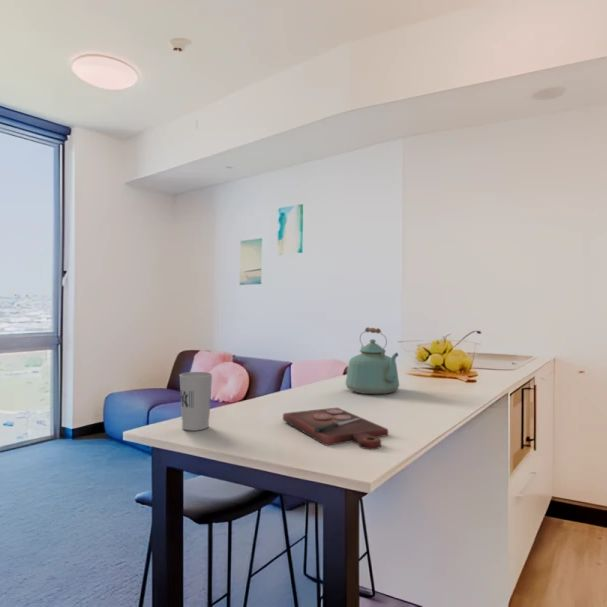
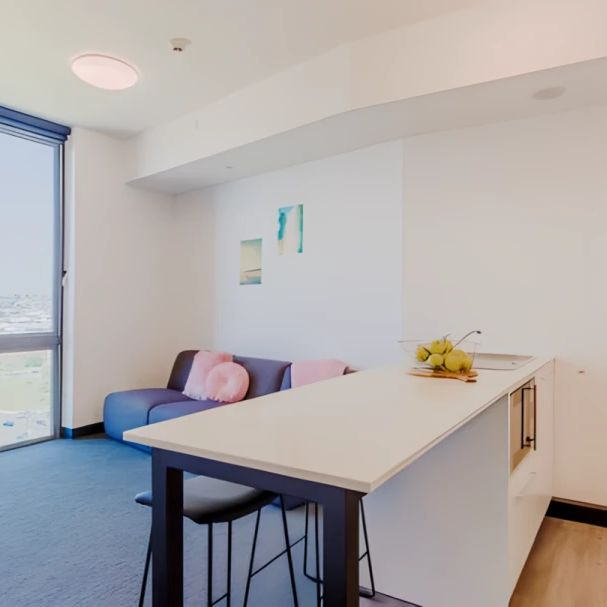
- cutting board (337, 423)
- cup (195, 400)
- kettle (375, 359)
